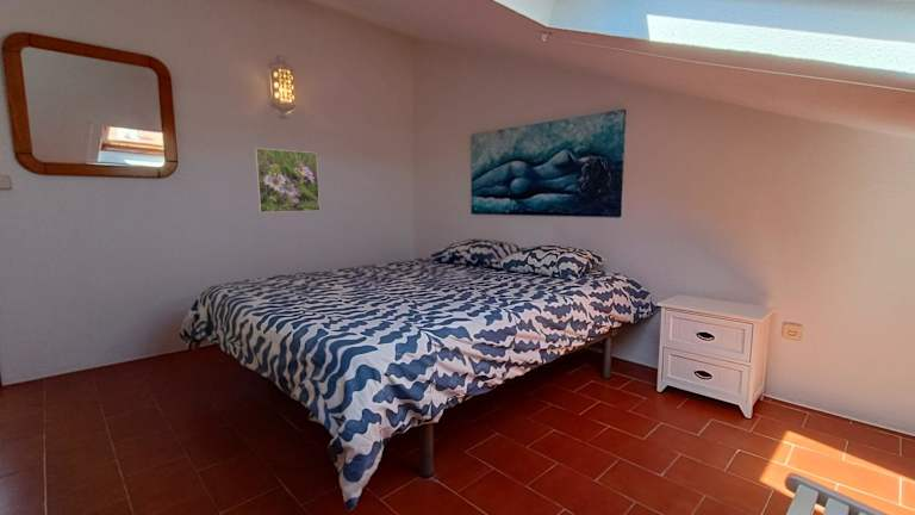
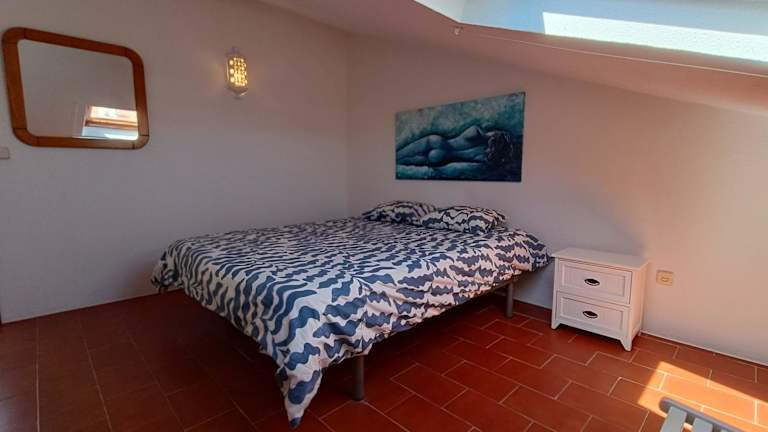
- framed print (288, 181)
